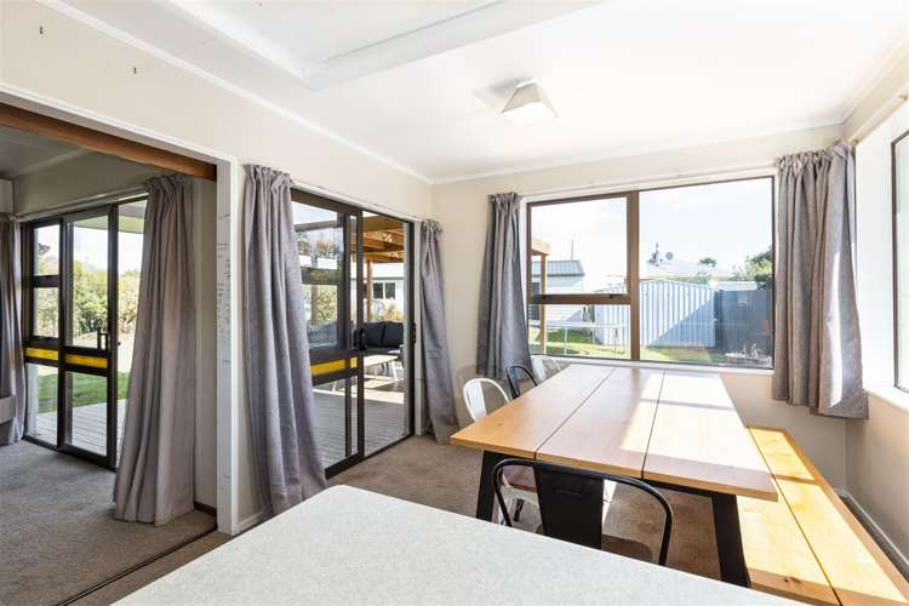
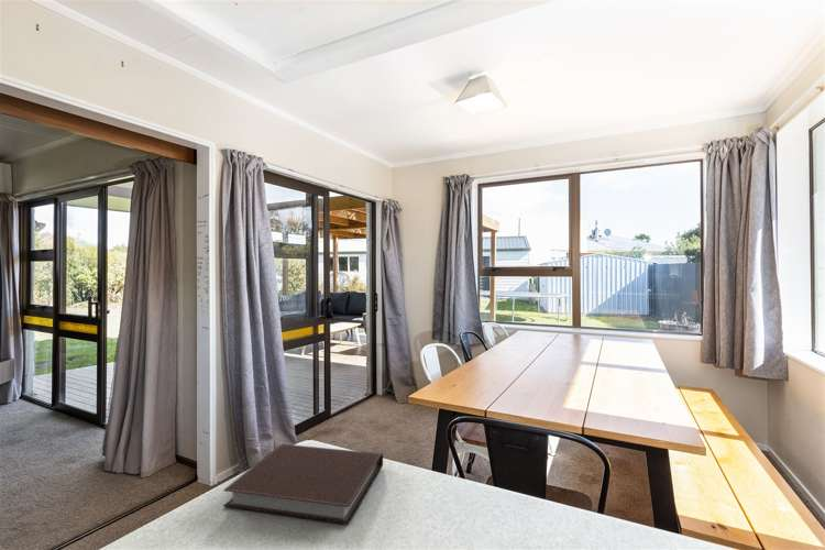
+ notebook (310, 476)
